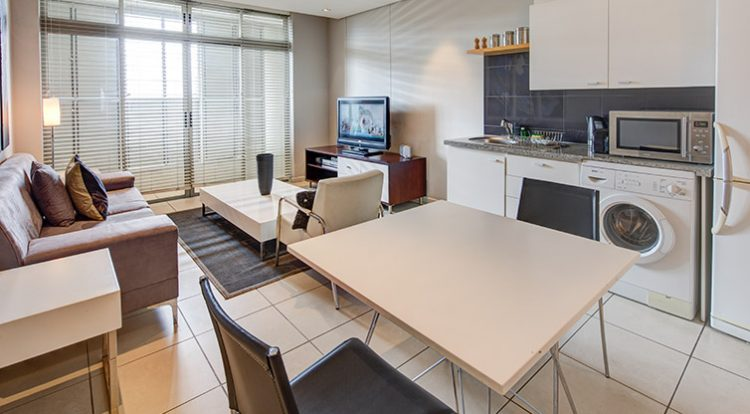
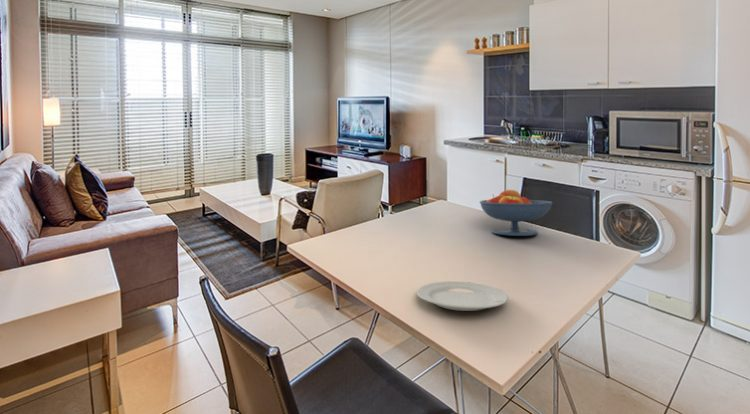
+ chinaware (461, 297)
+ fruit bowl (514, 211)
